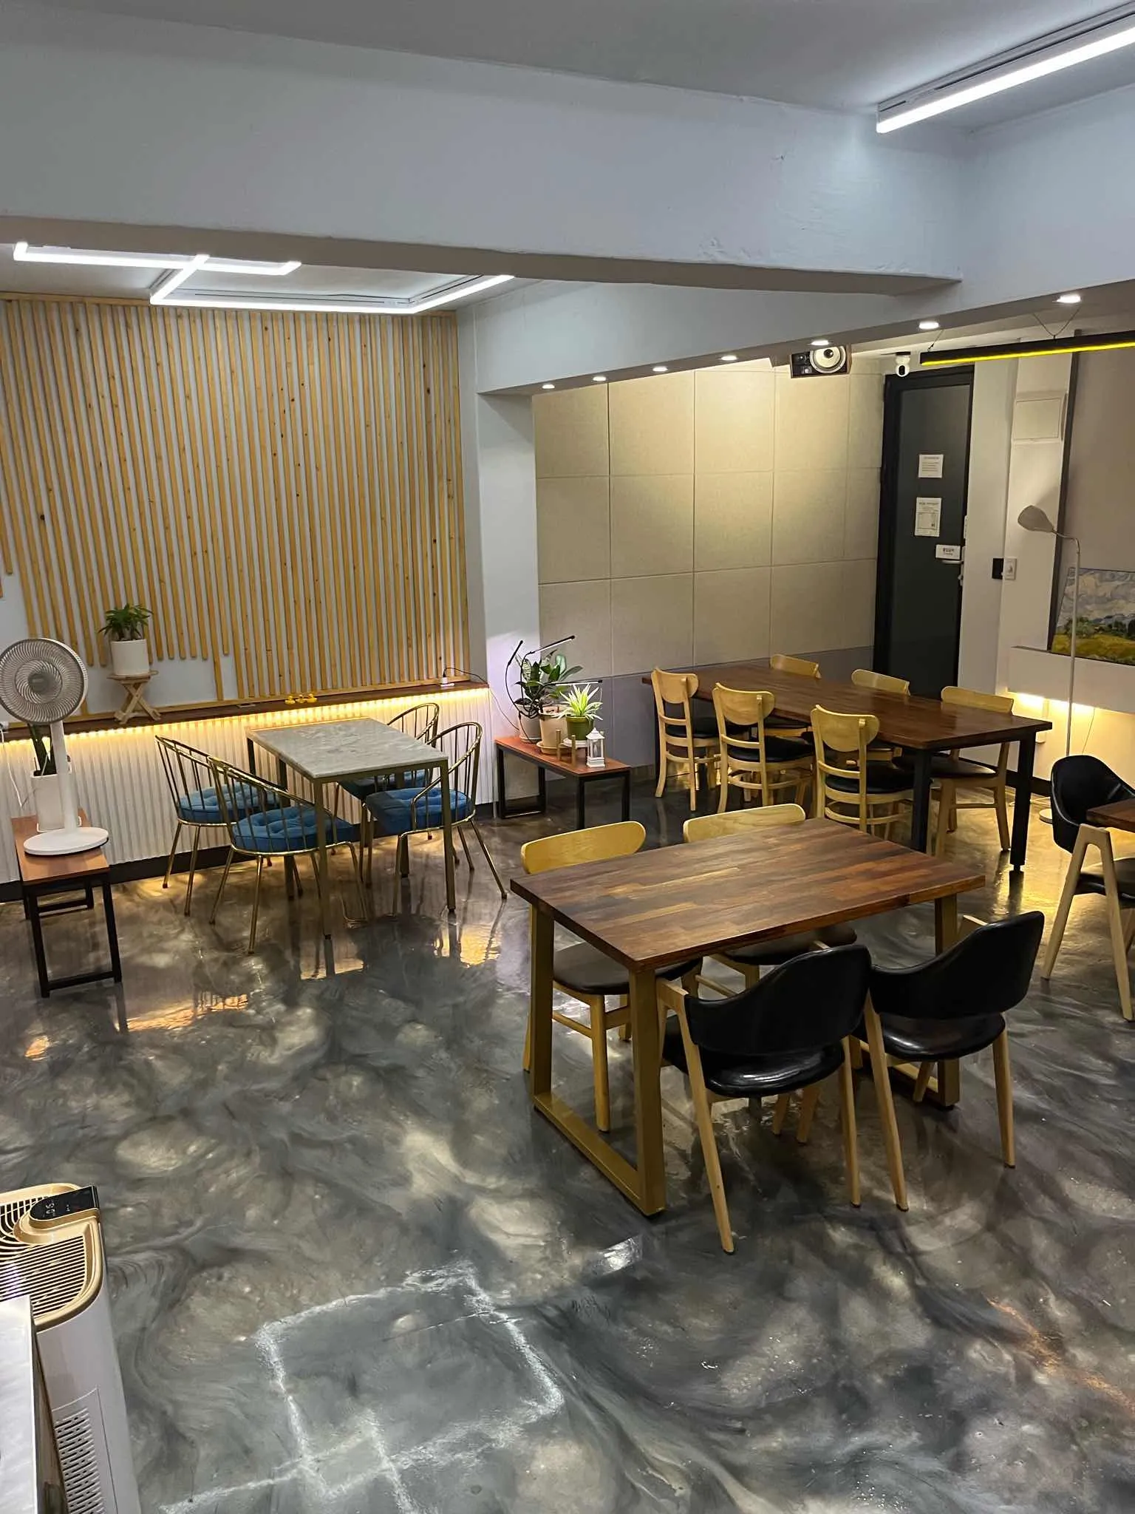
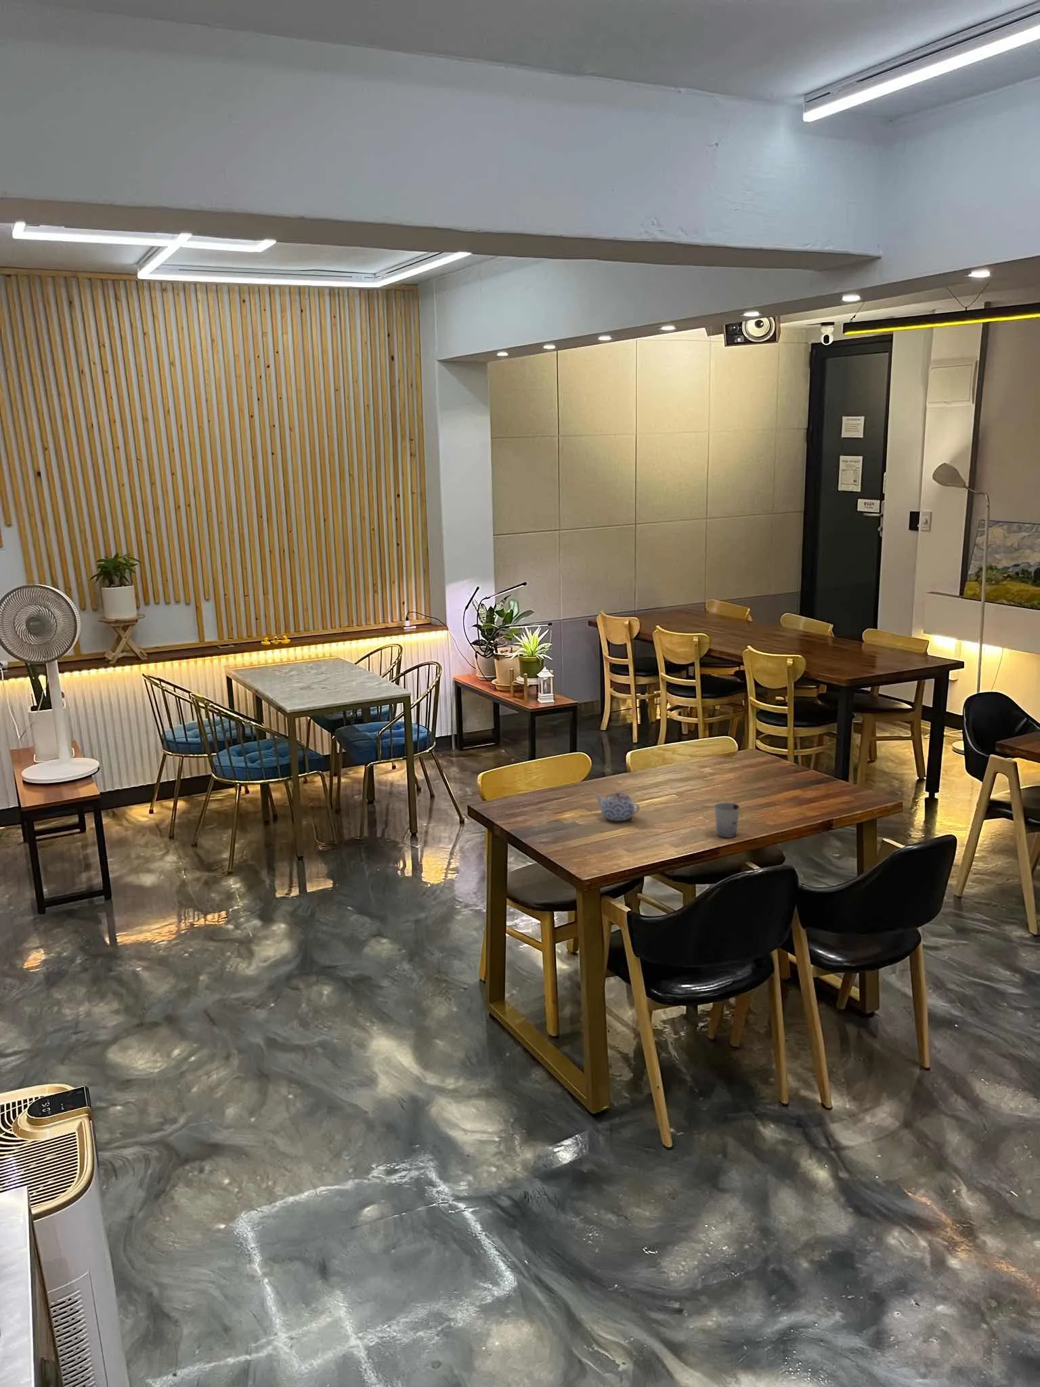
+ teapot (616, 804)
+ cup (729, 819)
